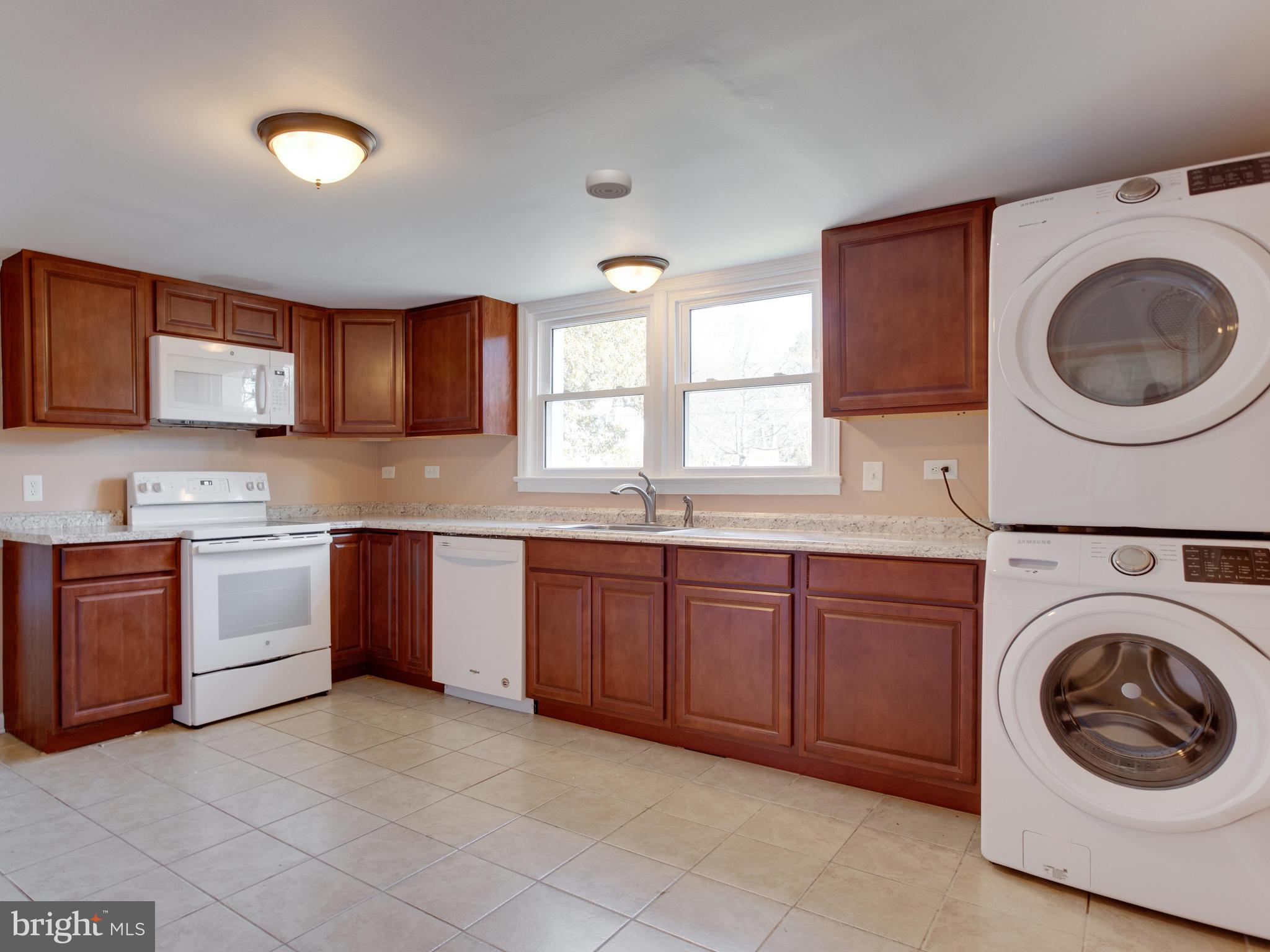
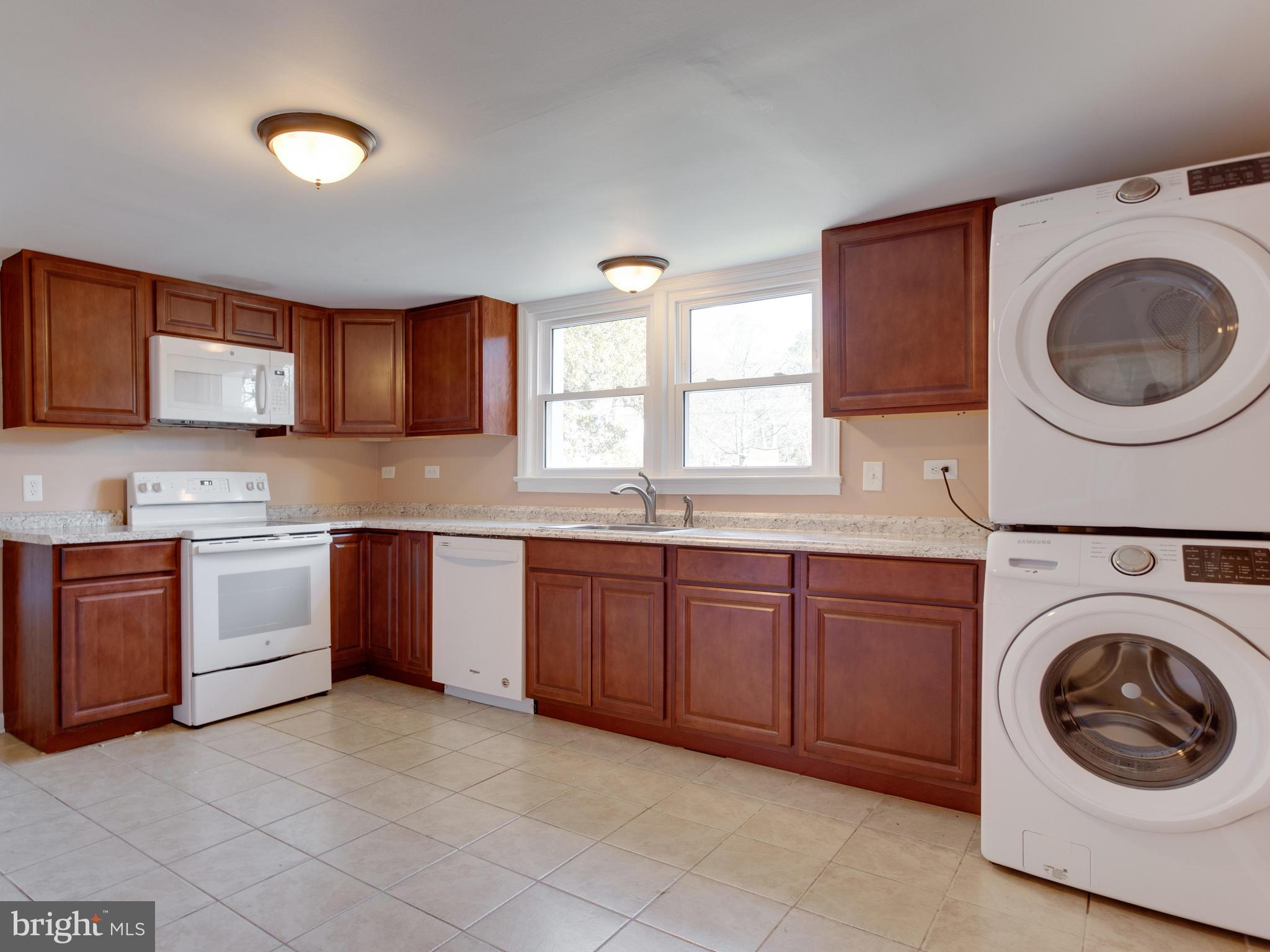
- smoke detector (608, 184)
